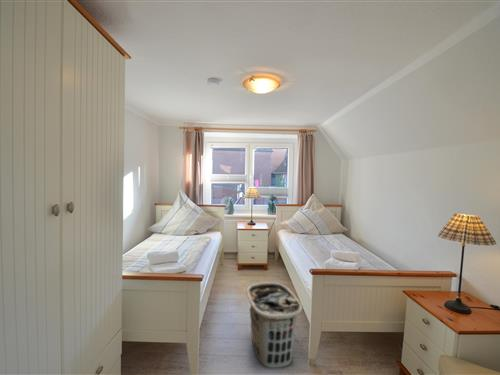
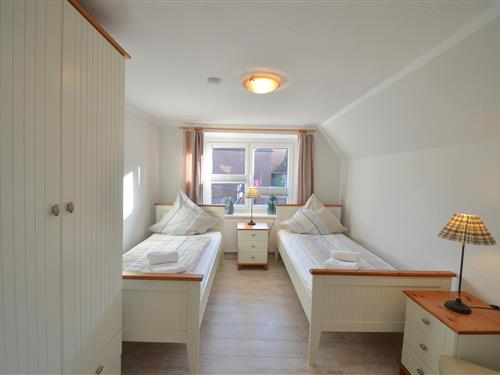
- clothes hamper (271, 317)
